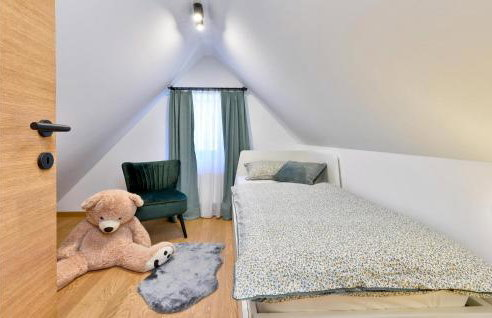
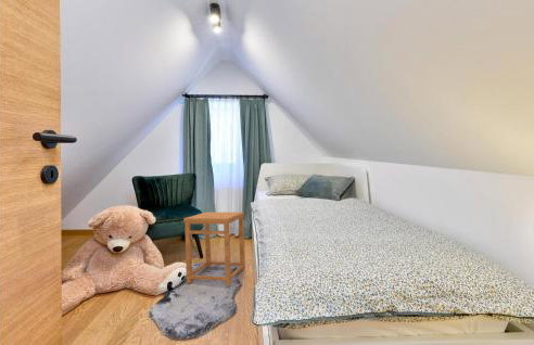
+ side table (209, 245)
